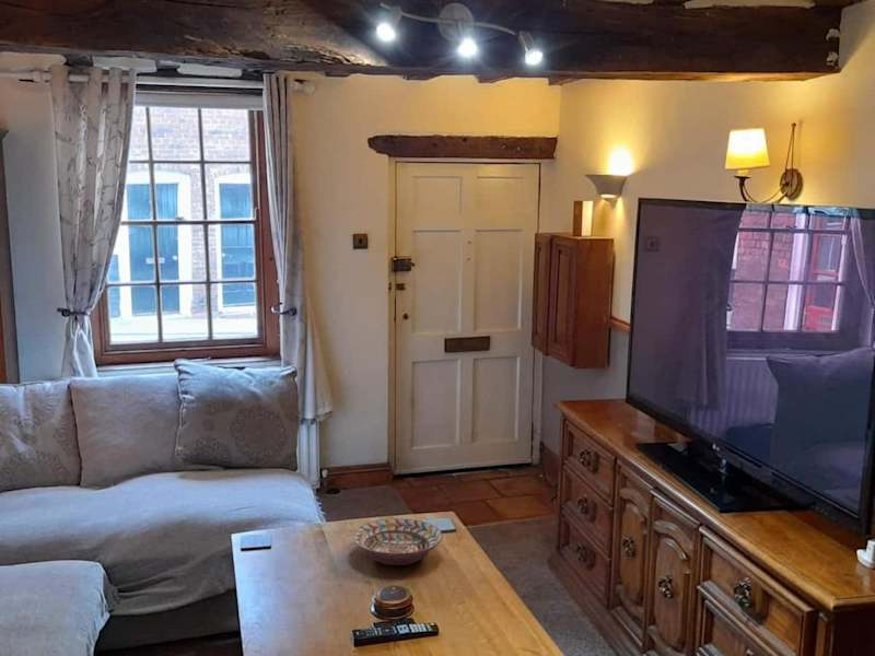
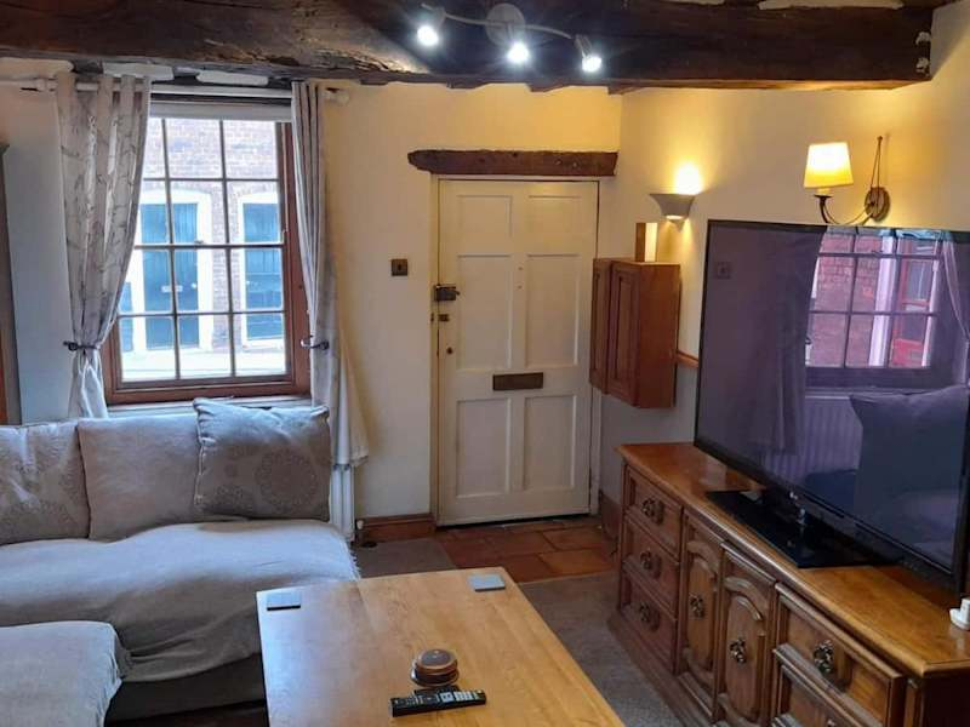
- decorative bowl (397, 546)
